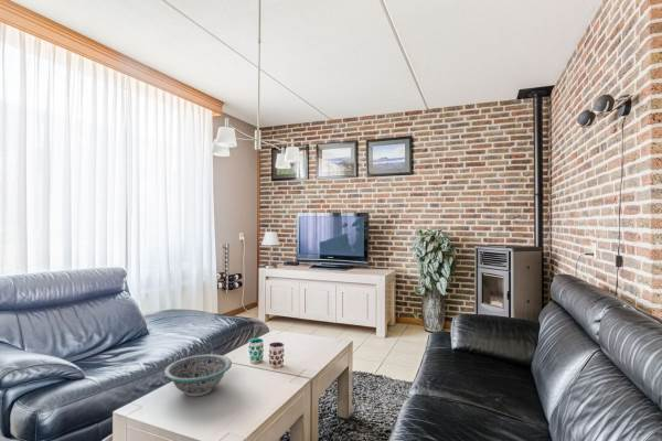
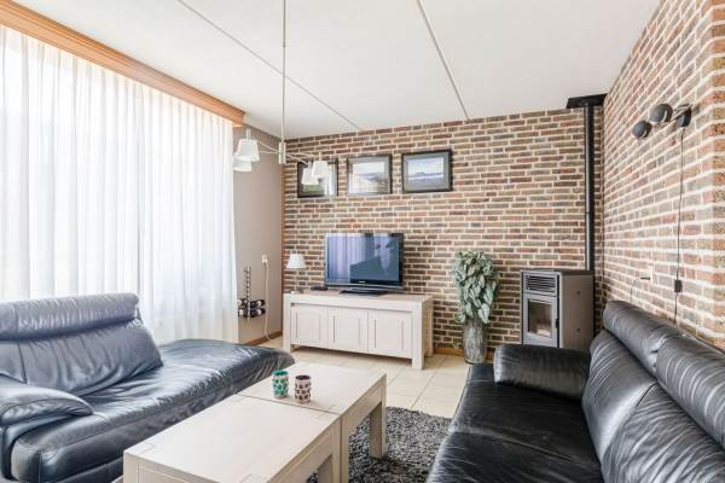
- decorative bowl (199, 377)
